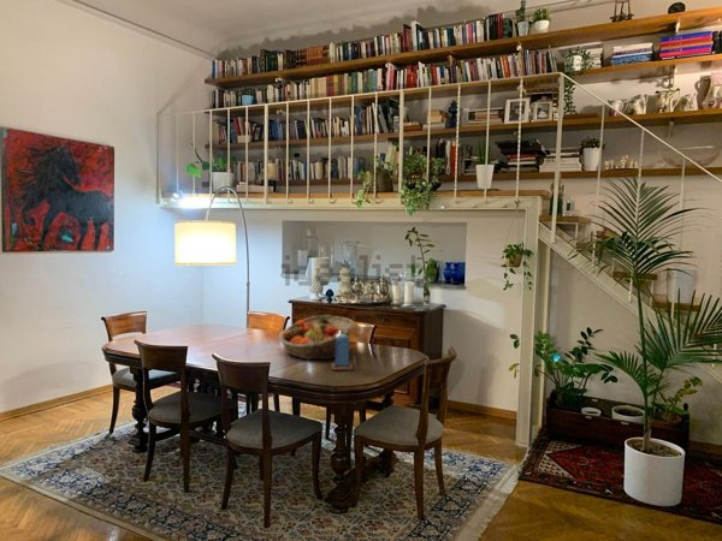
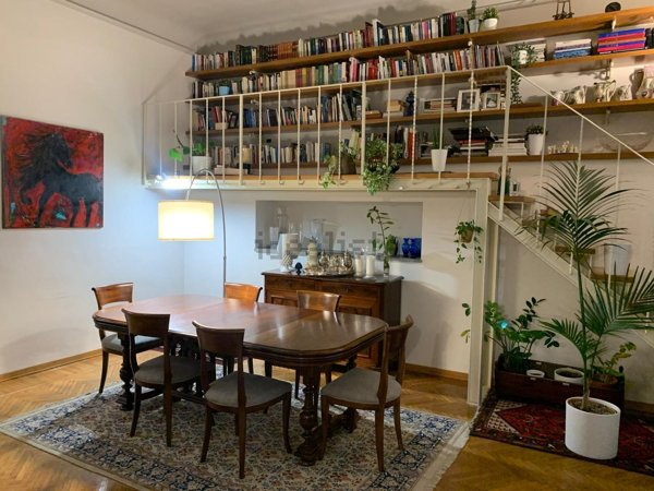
- candle (341, 349)
- fruit basket (315, 335)
